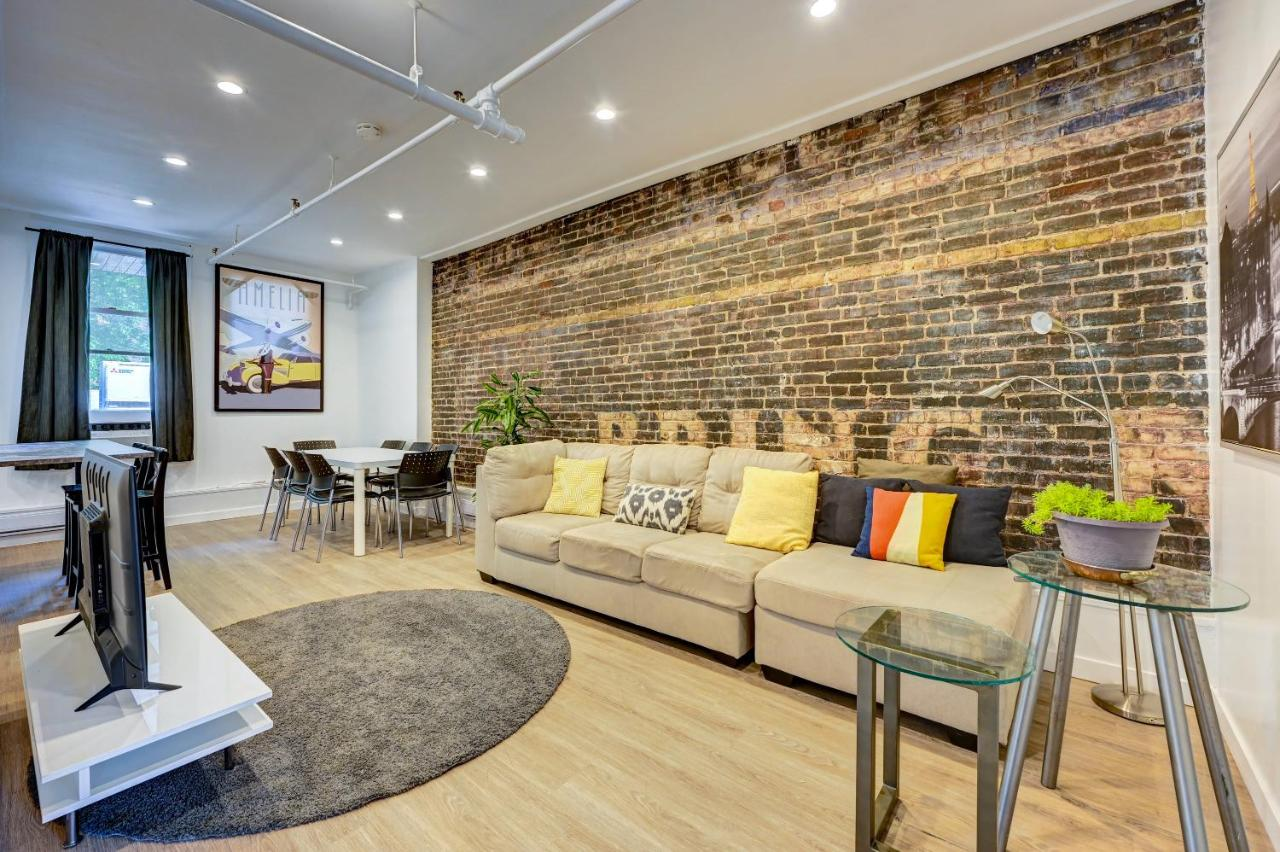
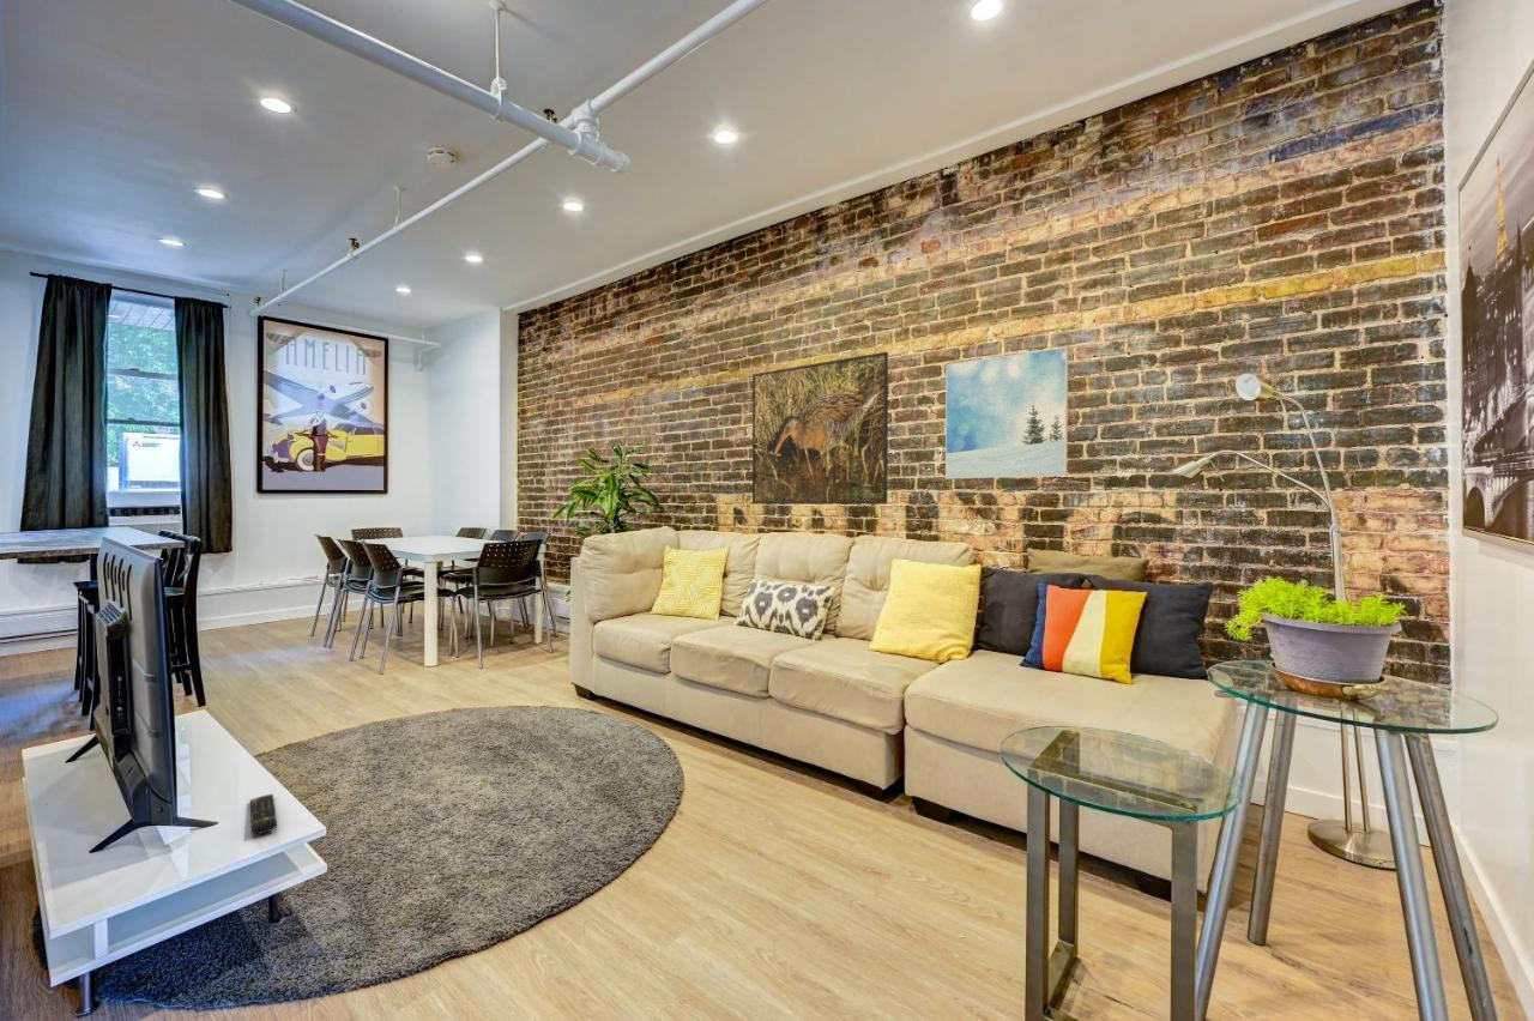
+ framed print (814, 434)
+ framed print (1003, 417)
+ remote control (262, 812)
